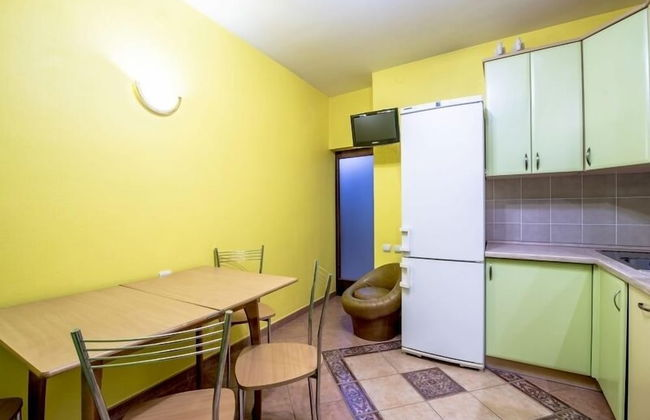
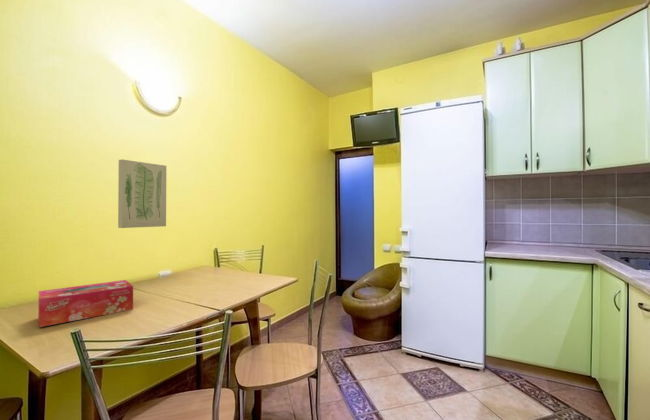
+ wall art (143, 194)
+ tissue box (87, 300)
